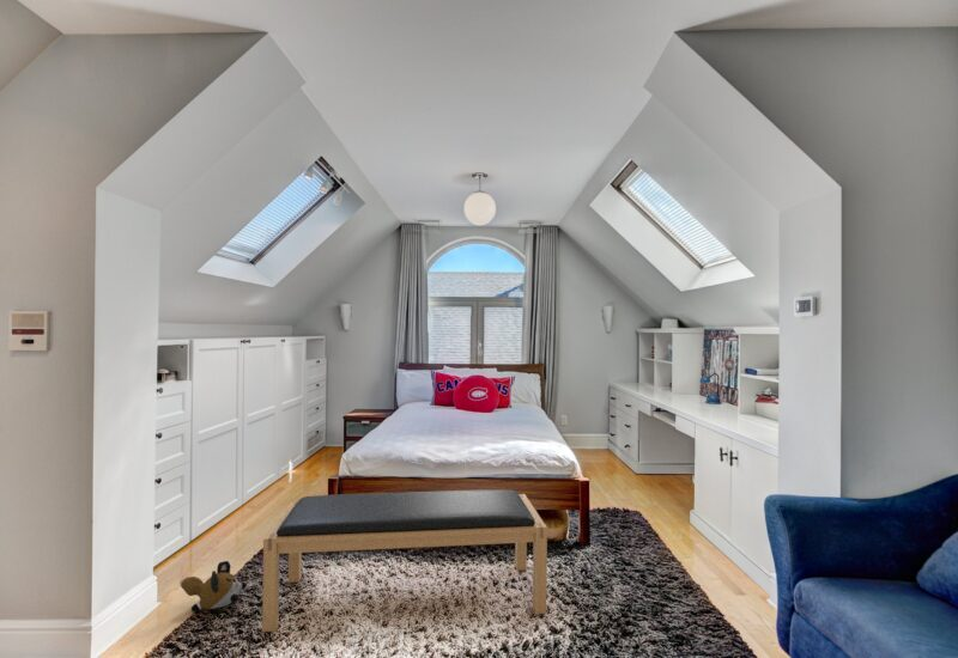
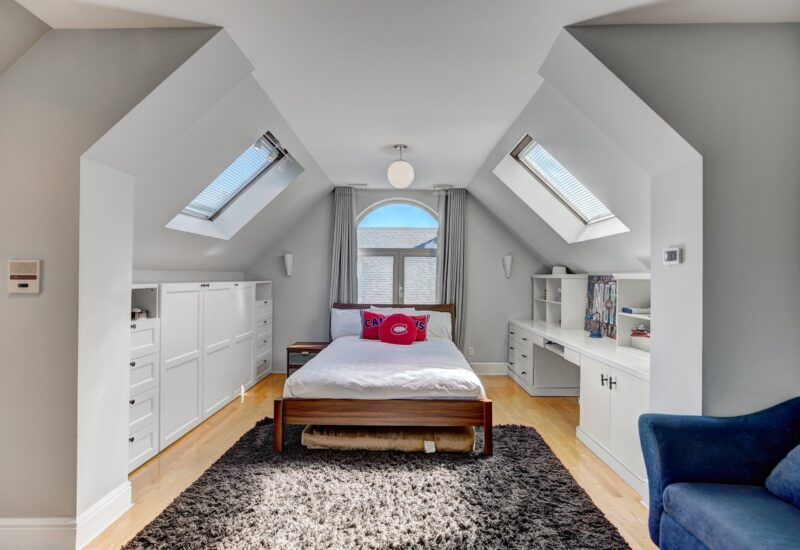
- bench (410, 547)
- plush toy (211, 585)
